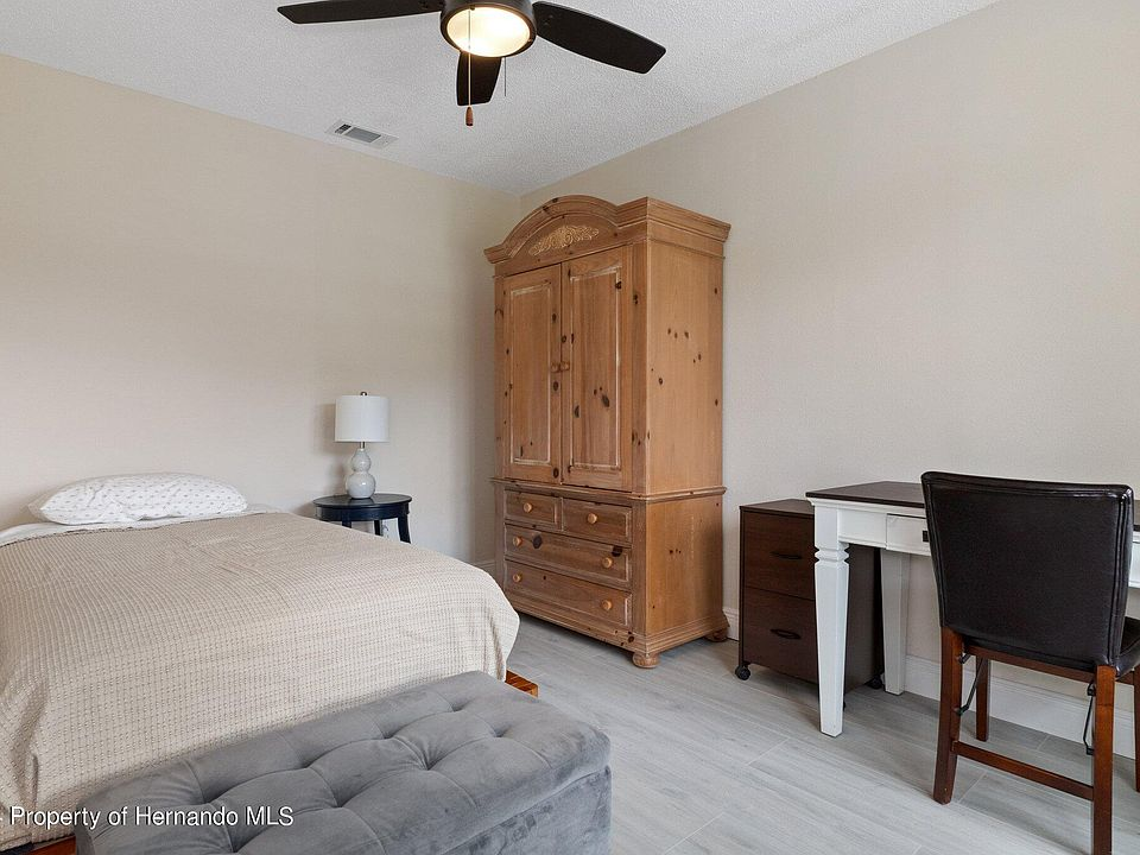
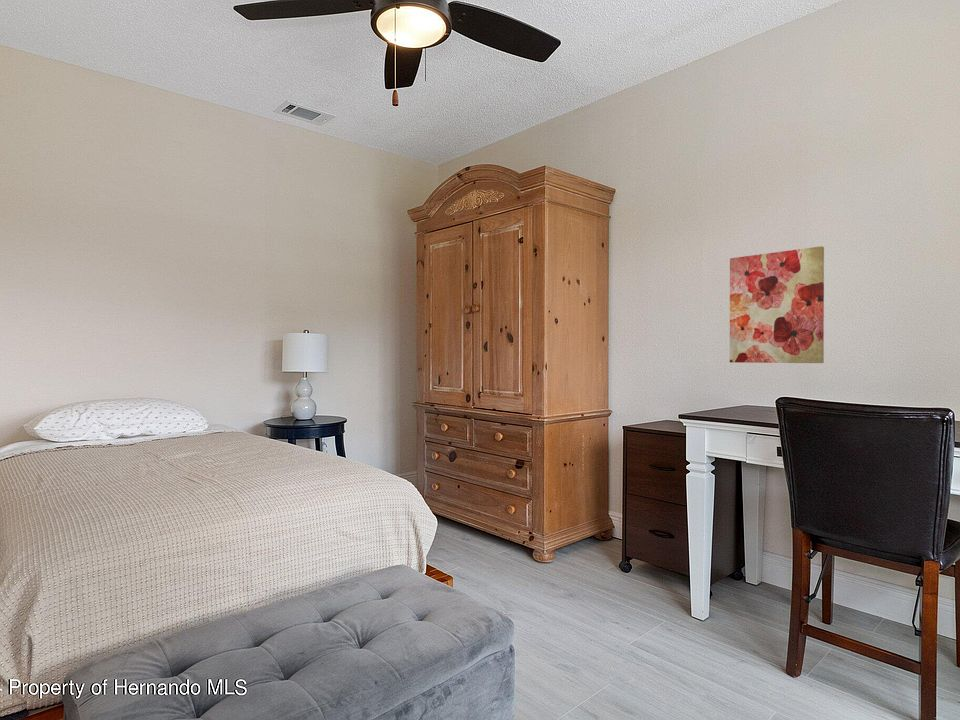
+ wall art (774, 307)
